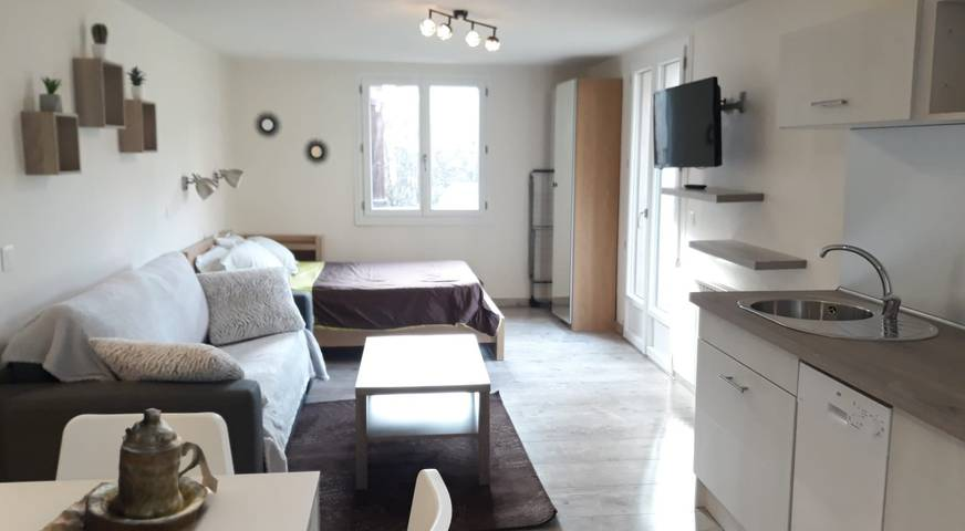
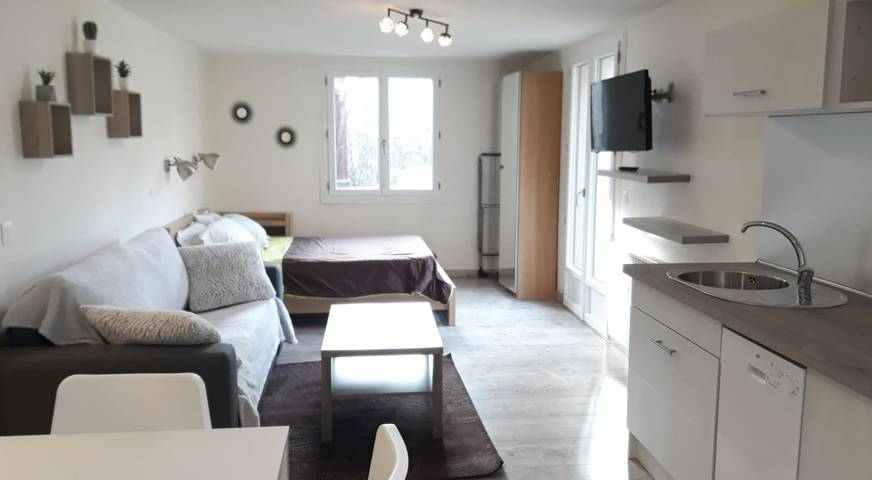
- teapot (134, 466)
